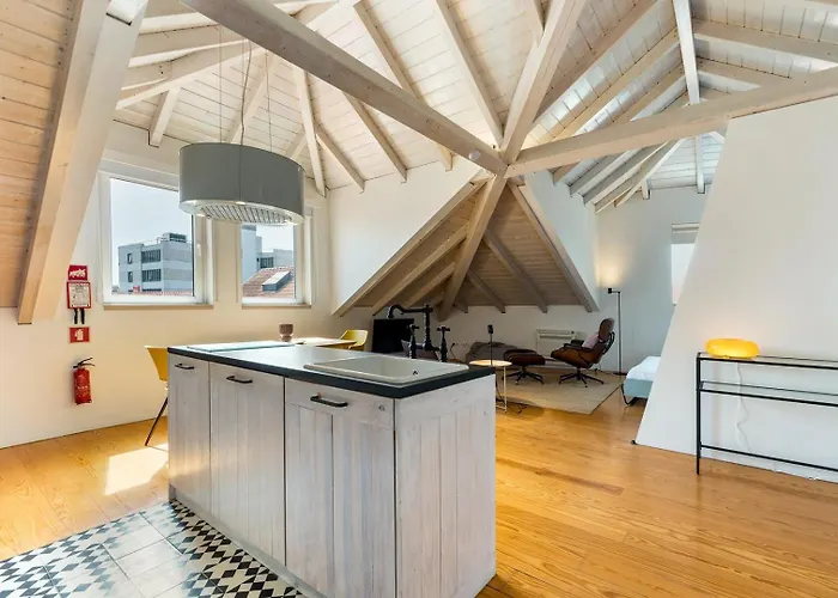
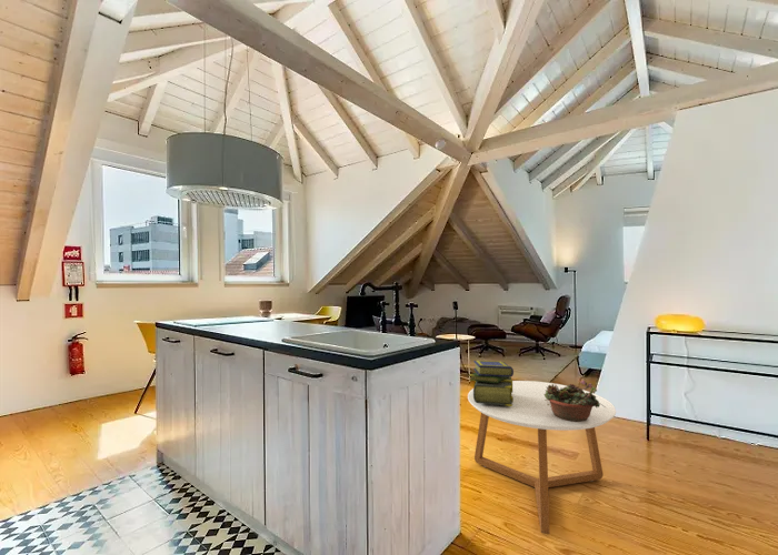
+ coffee table (538, 444)
+ stack of books (491, 380)
+ succulent planter (570, 397)
